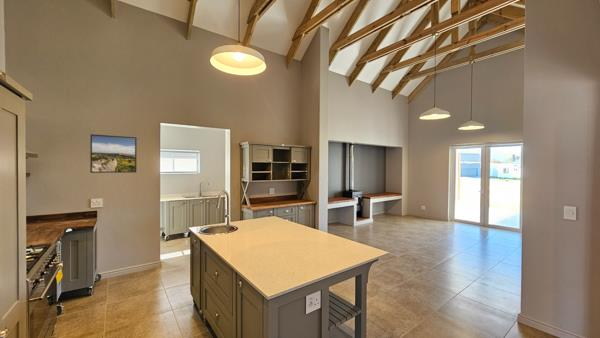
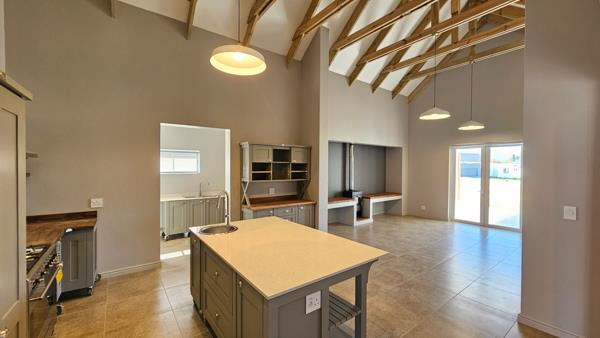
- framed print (114, 154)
